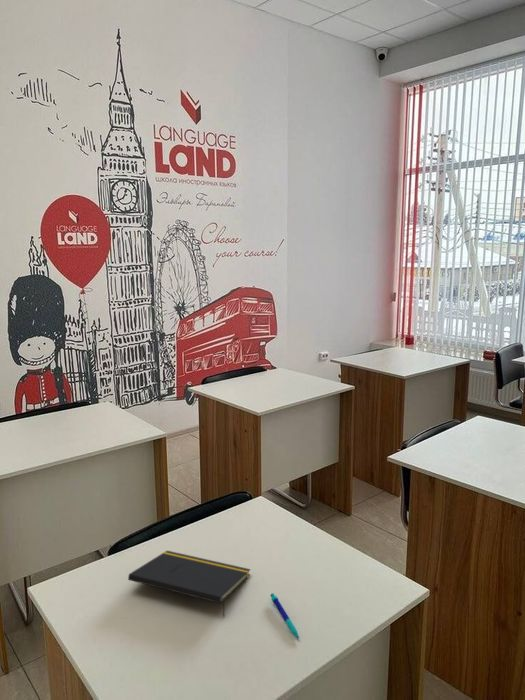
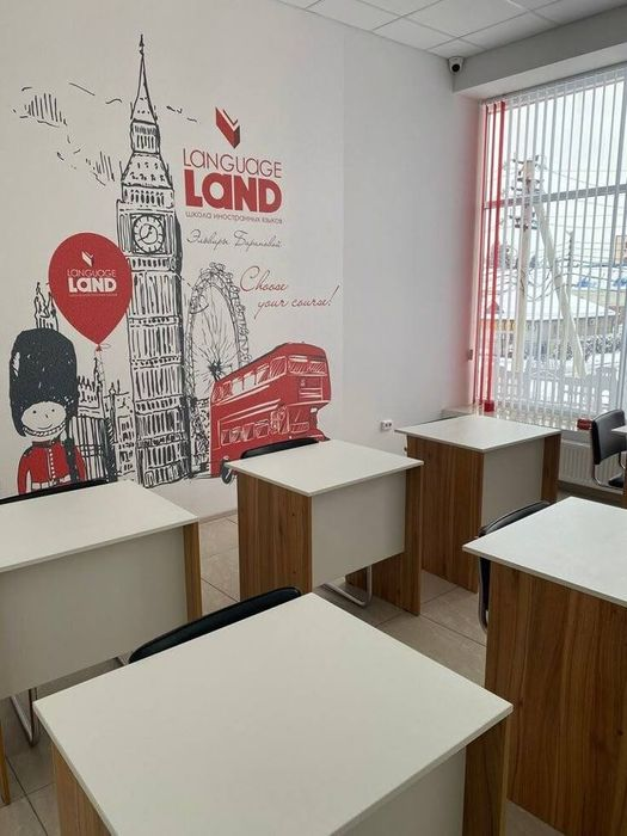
- pen (284, 615)
- notepad (191, 574)
